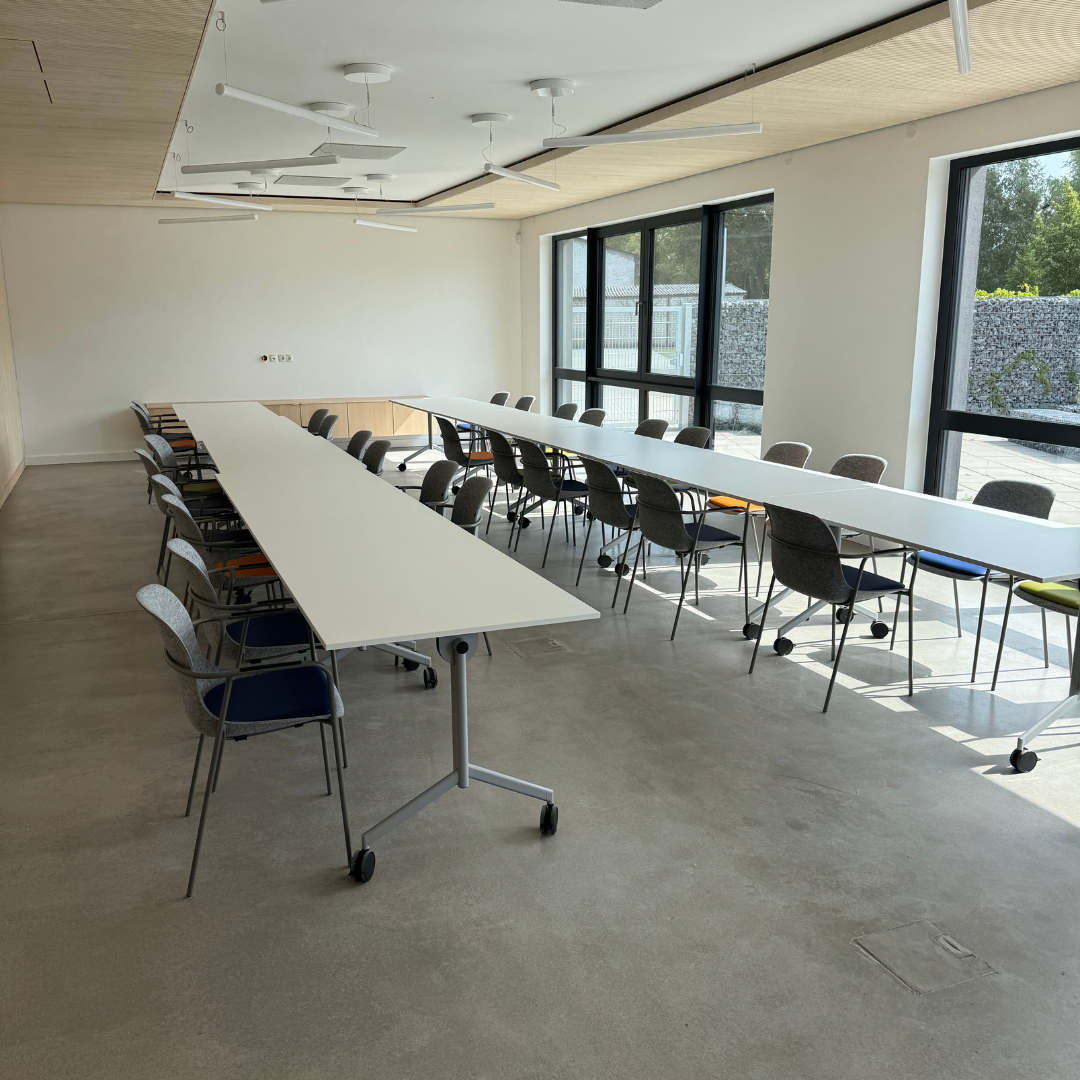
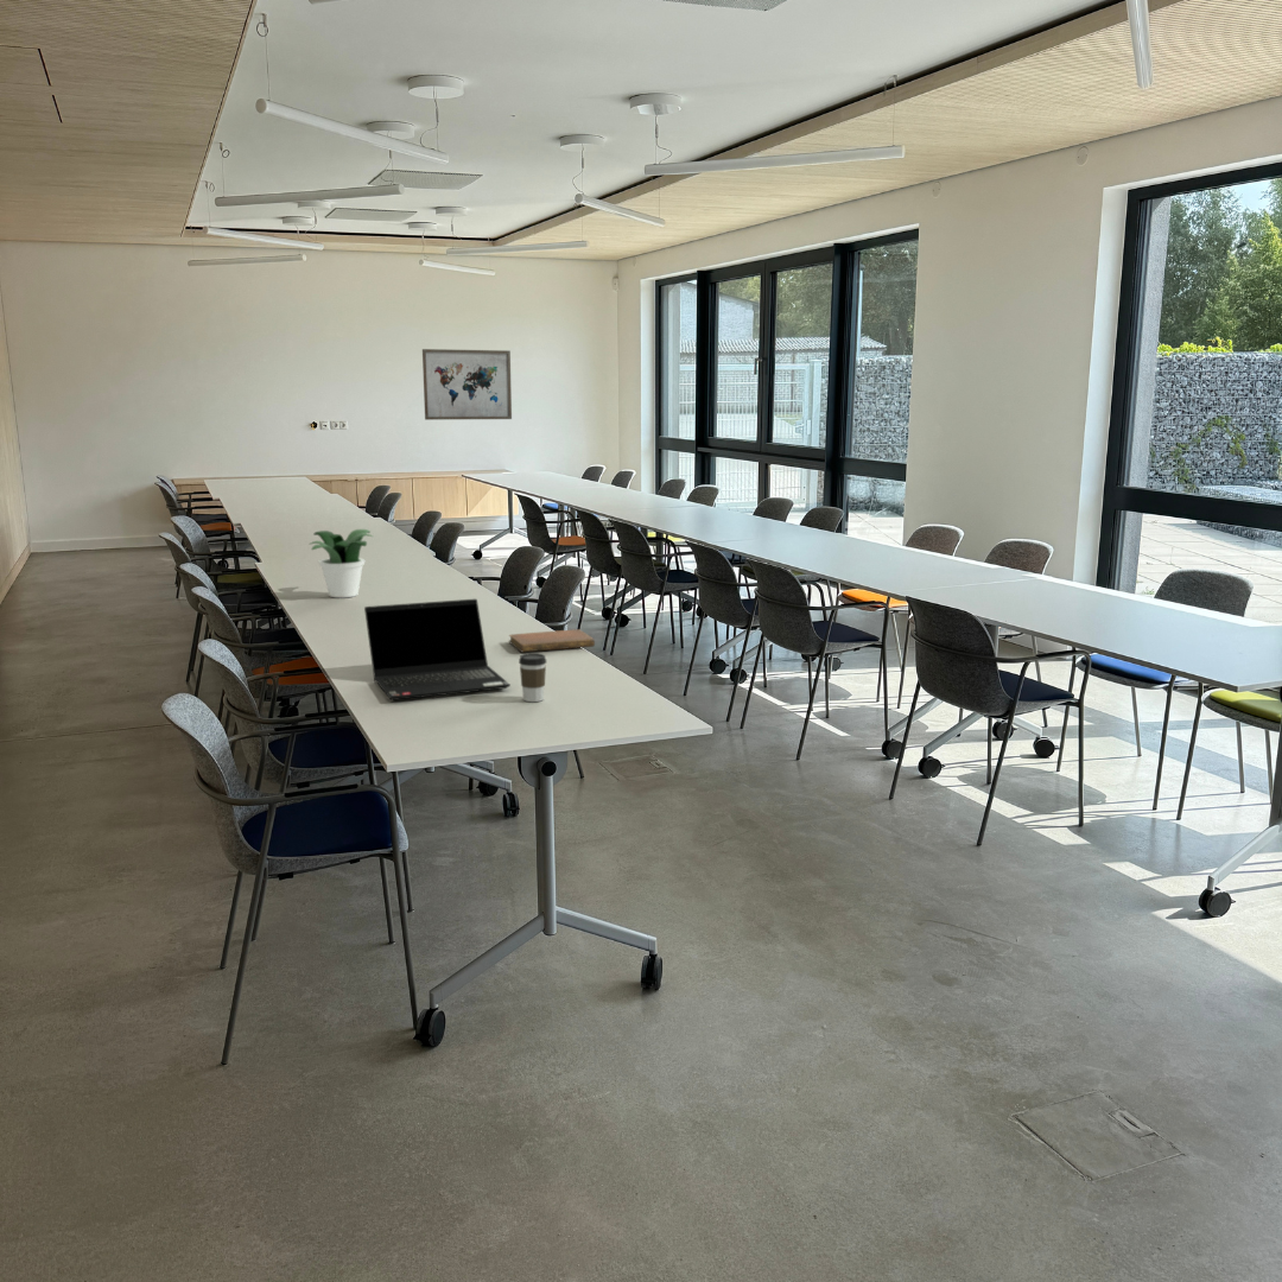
+ coffee cup (533, 677)
+ laptop computer (436, 647)
+ notebook (551, 640)
+ potted plant (343, 563)
+ wall art (468, 385)
